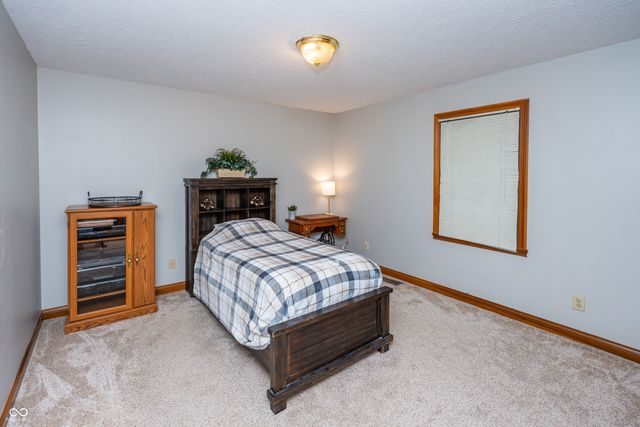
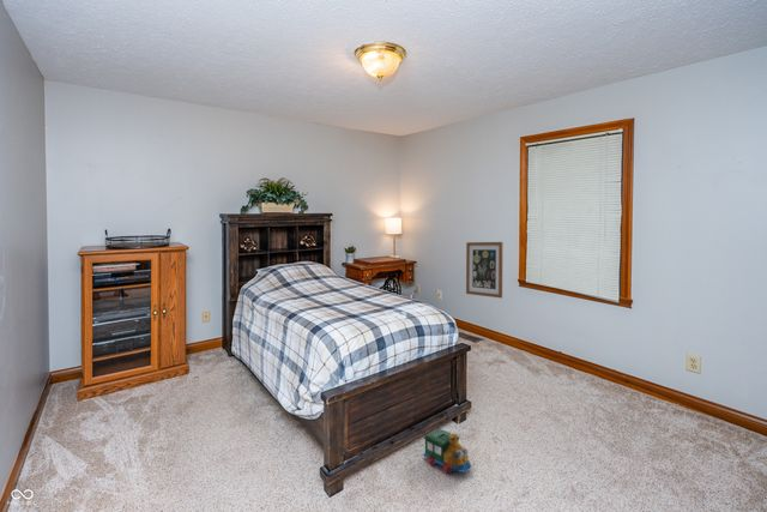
+ toy train (448, 447)
+ wall art (483, 269)
